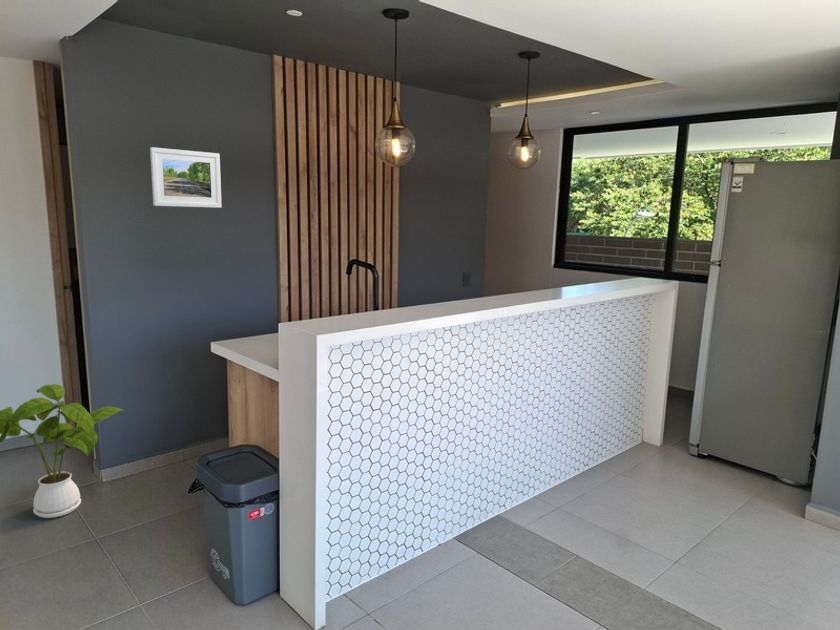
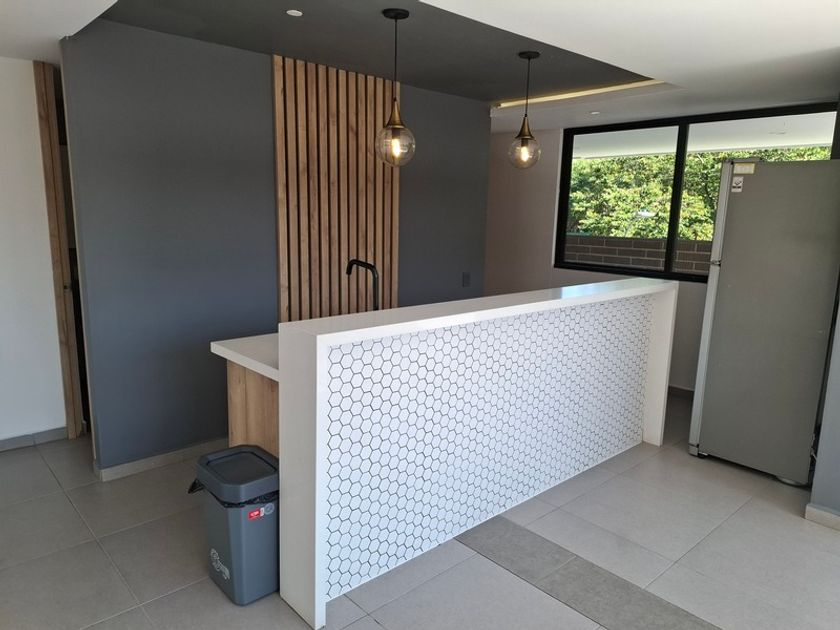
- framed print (187, 178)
- house plant (62, 451)
